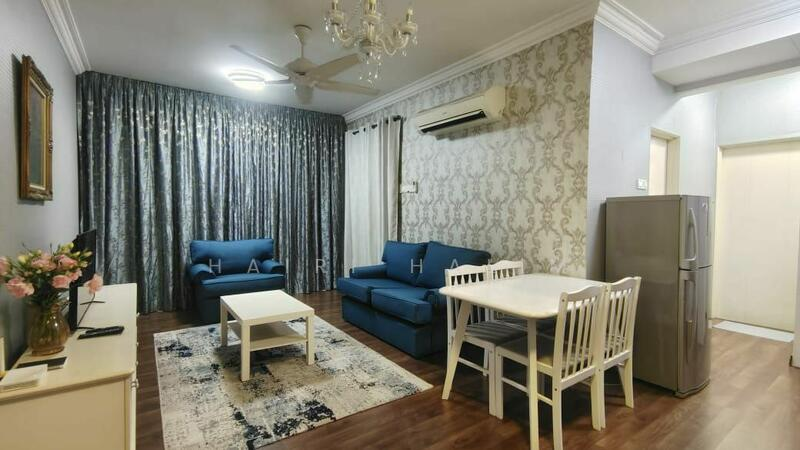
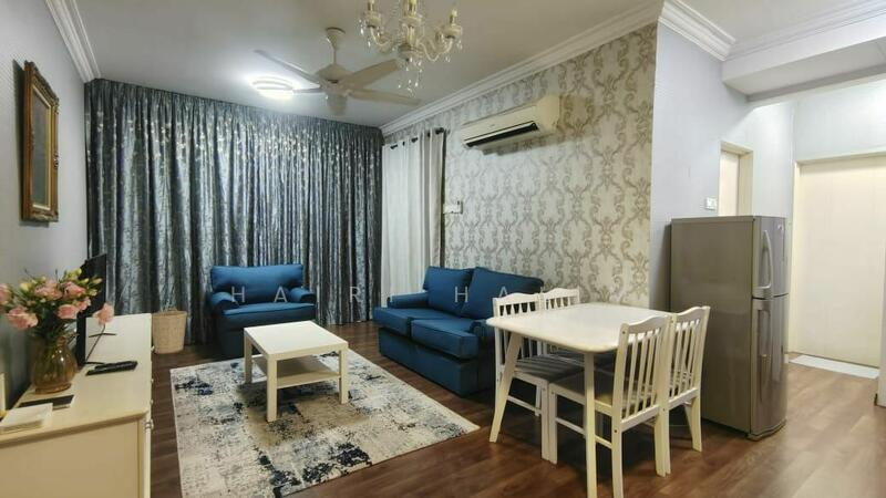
+ basket (168, 328)
